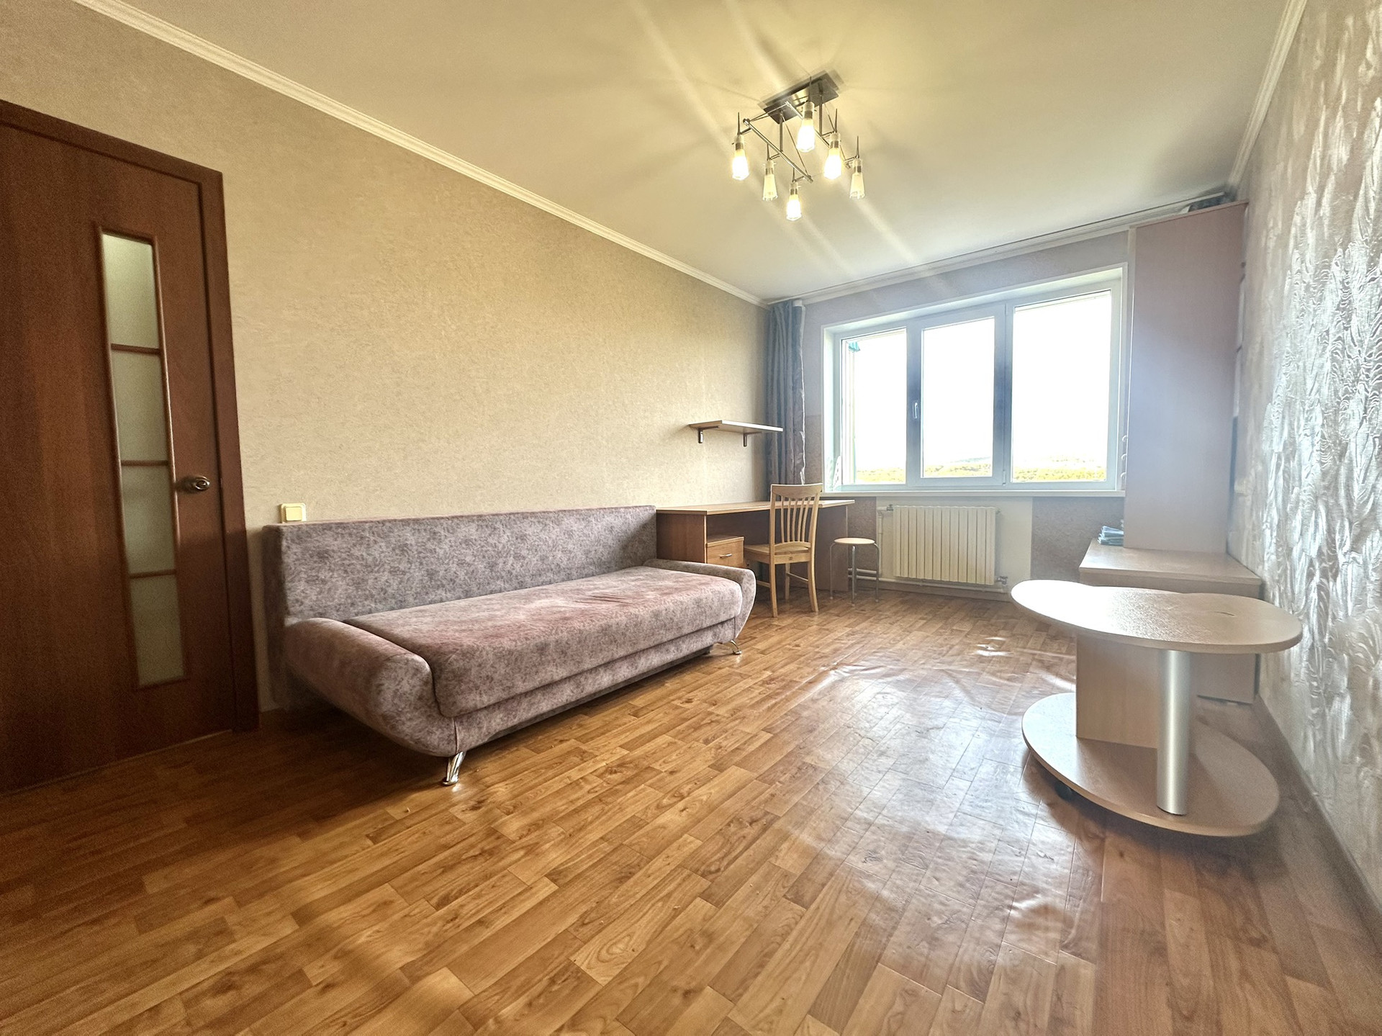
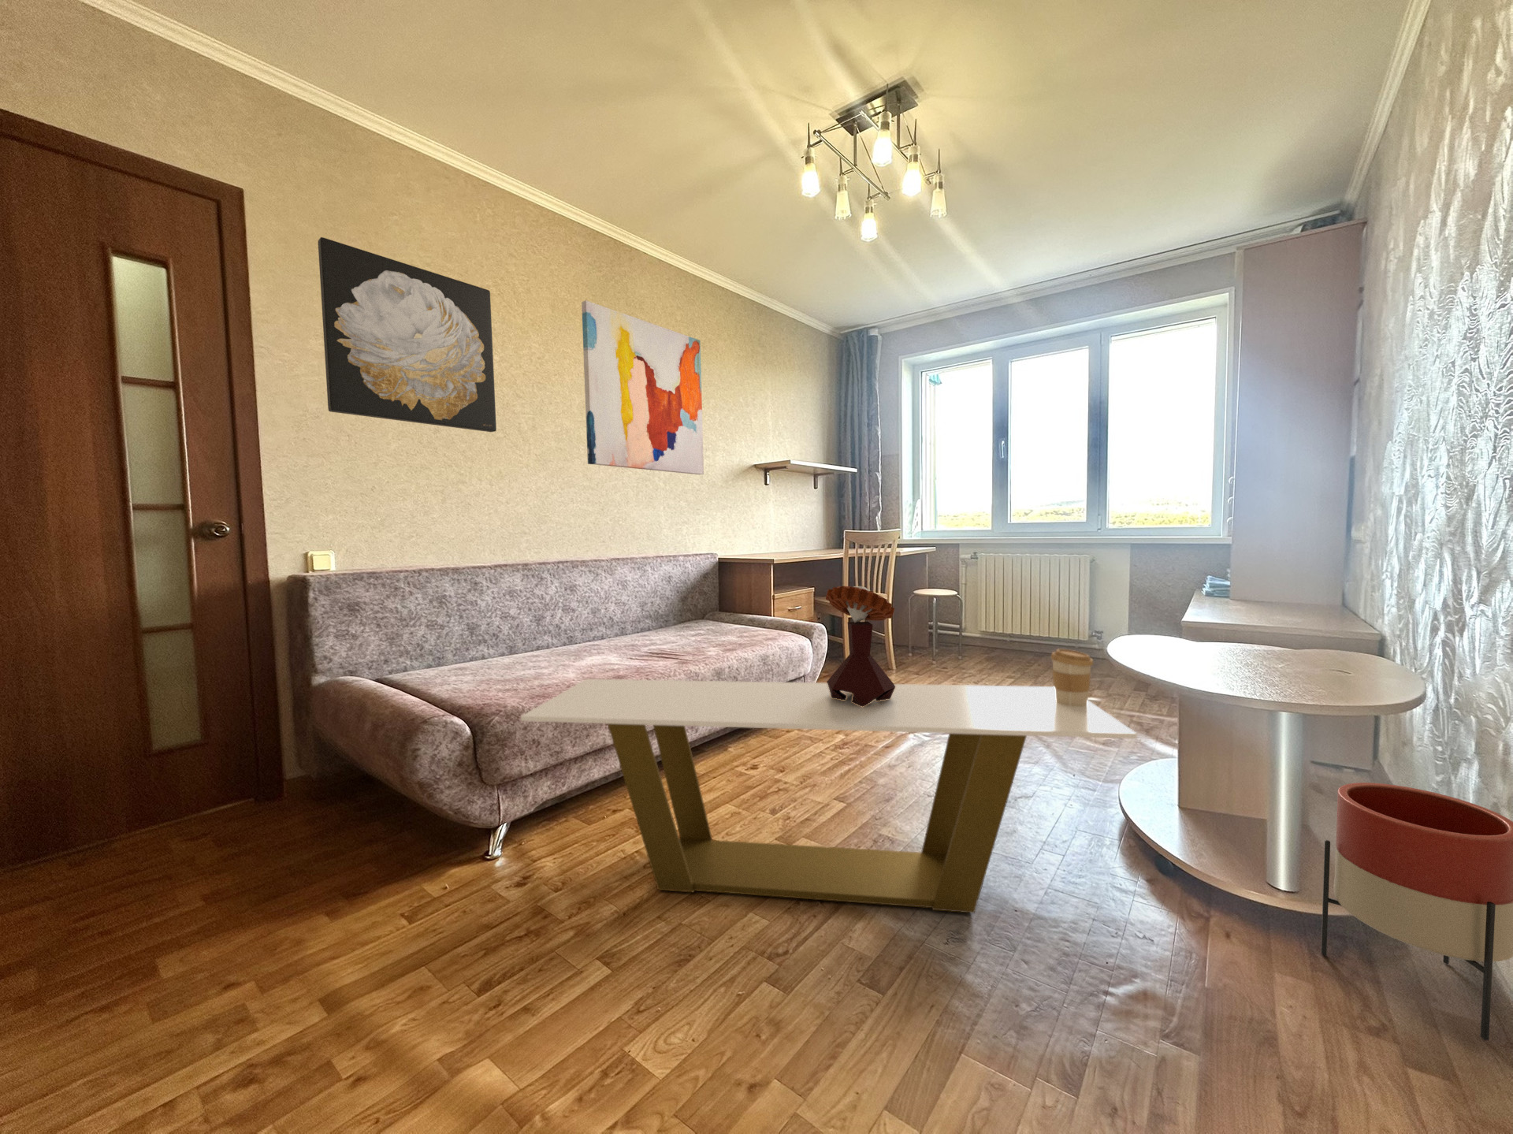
+ coffee cup (1071, 675)
+ mushroom (860, 641)
+ coffee table (810, 846)
+ planter (1412, 893)
+ wall art (648, 397)
+ wall art (416, 345)
